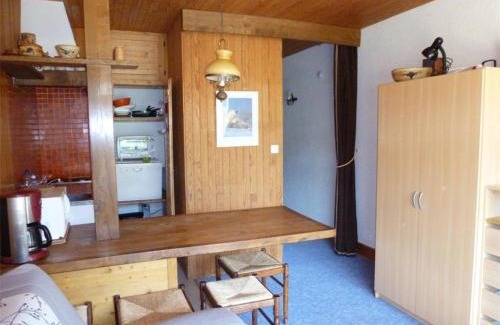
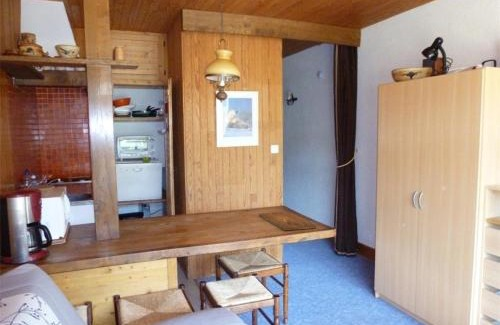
+ cutting board (286, 220)
